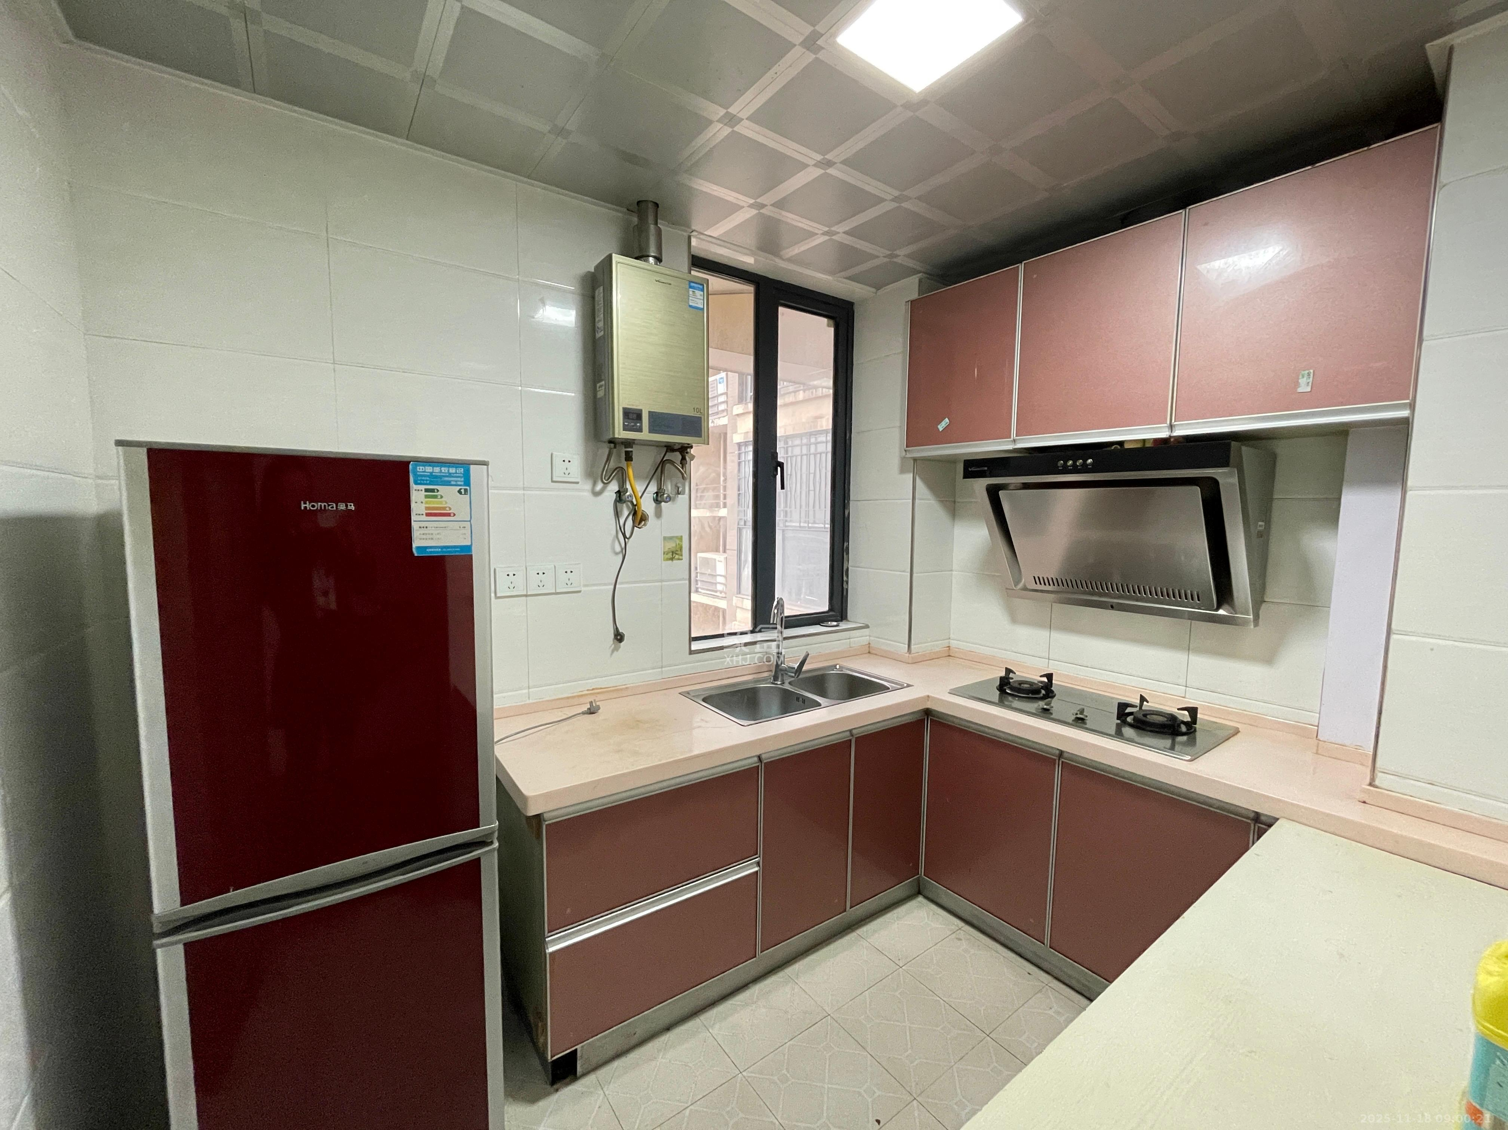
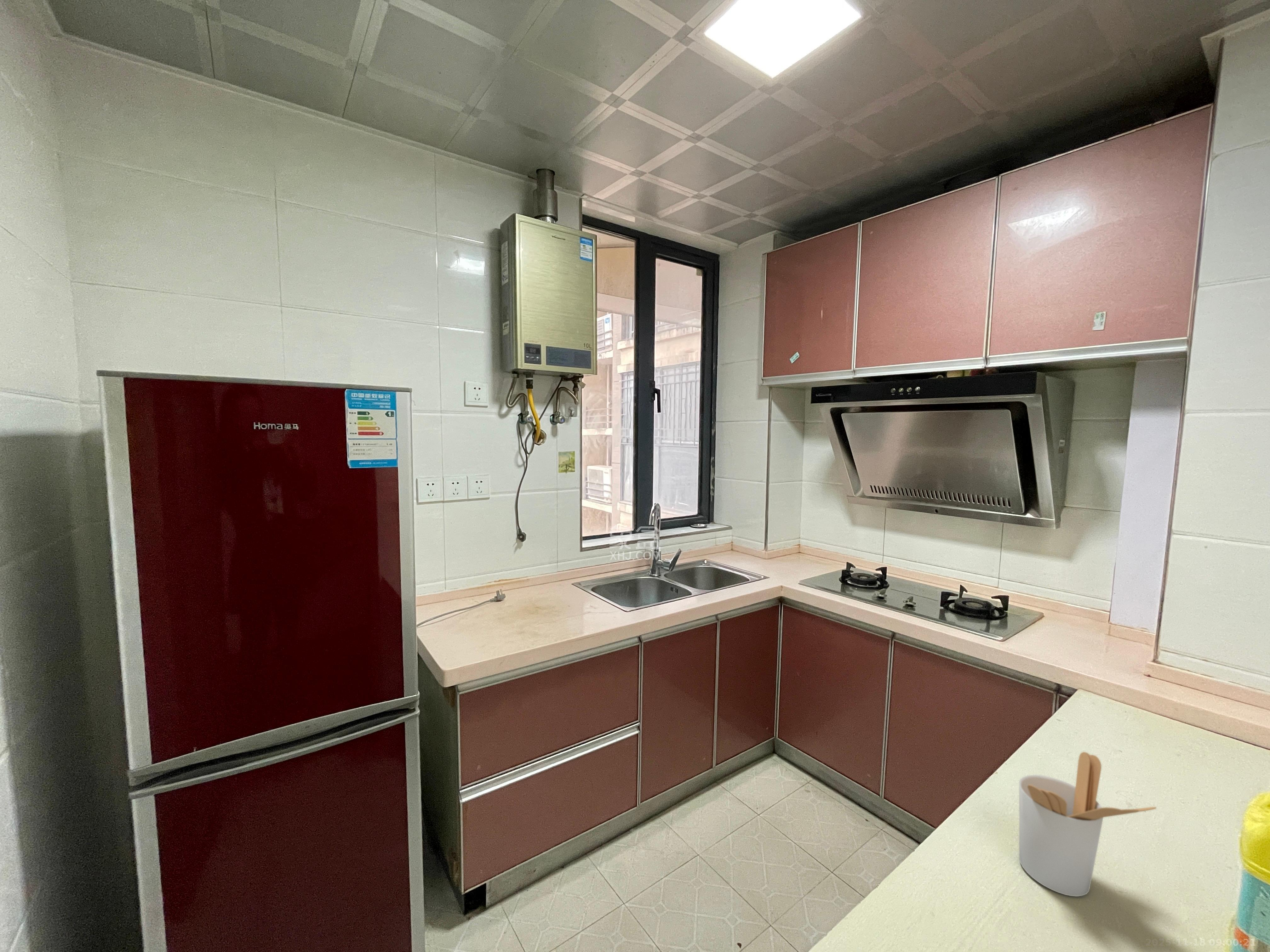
+ utensil holder (1077, 829)
